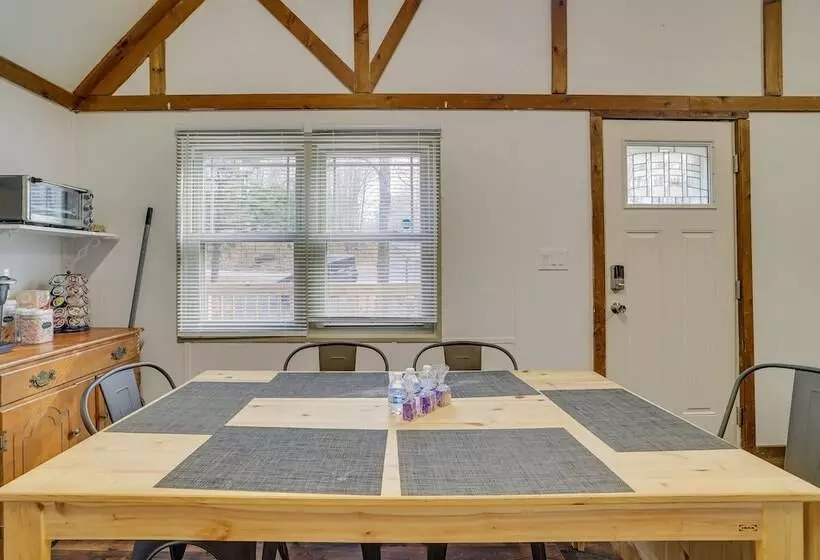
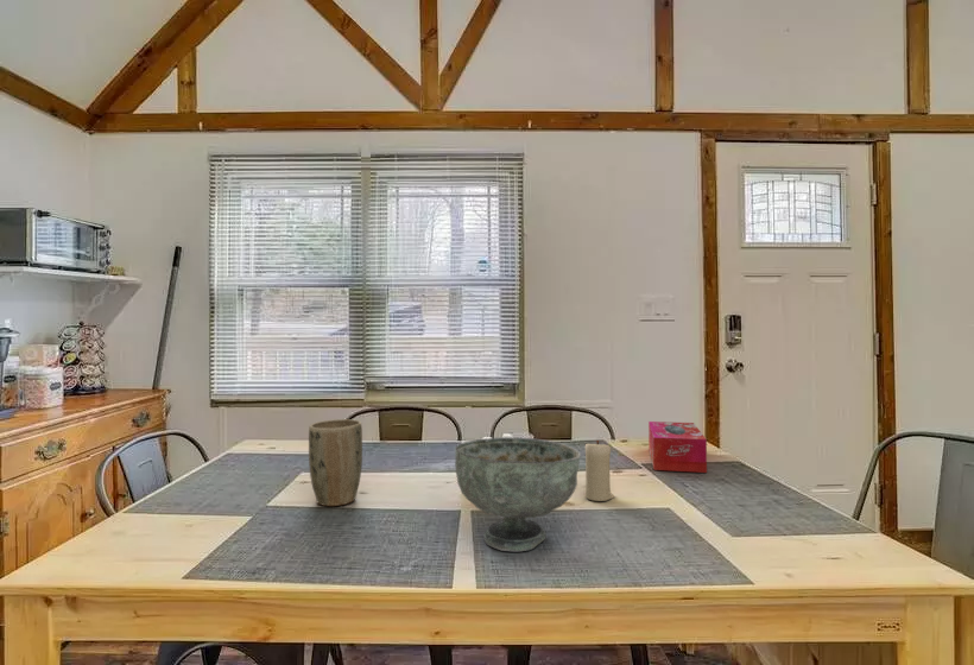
+ decorative bowl (516, 492)
+ tissue box (675, 444)
+ plant pot (336, 461)
+ candle (599, 468)
